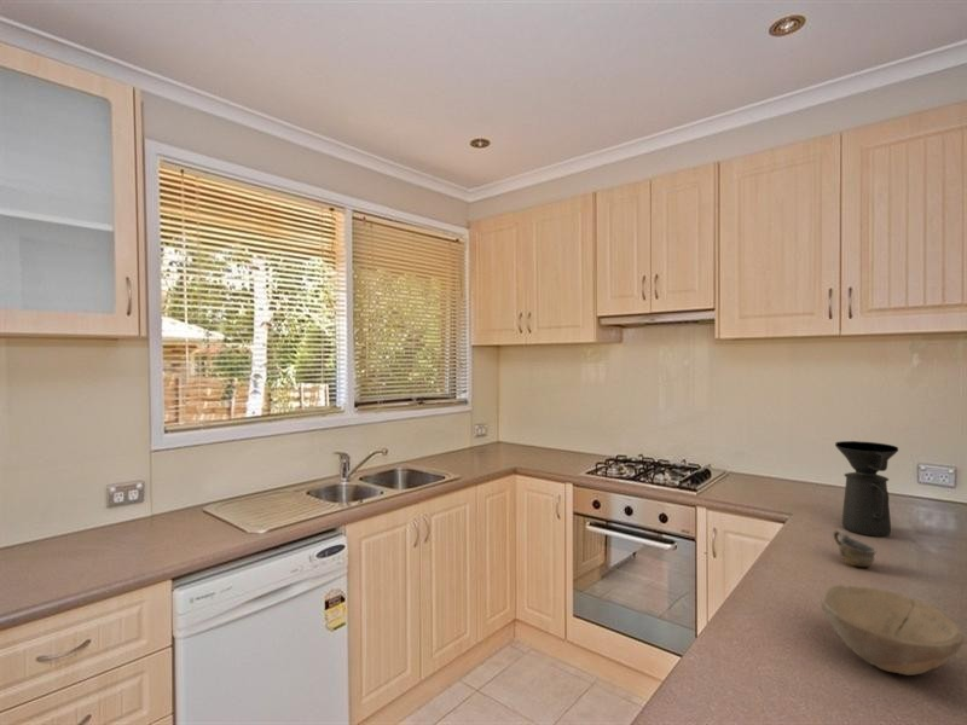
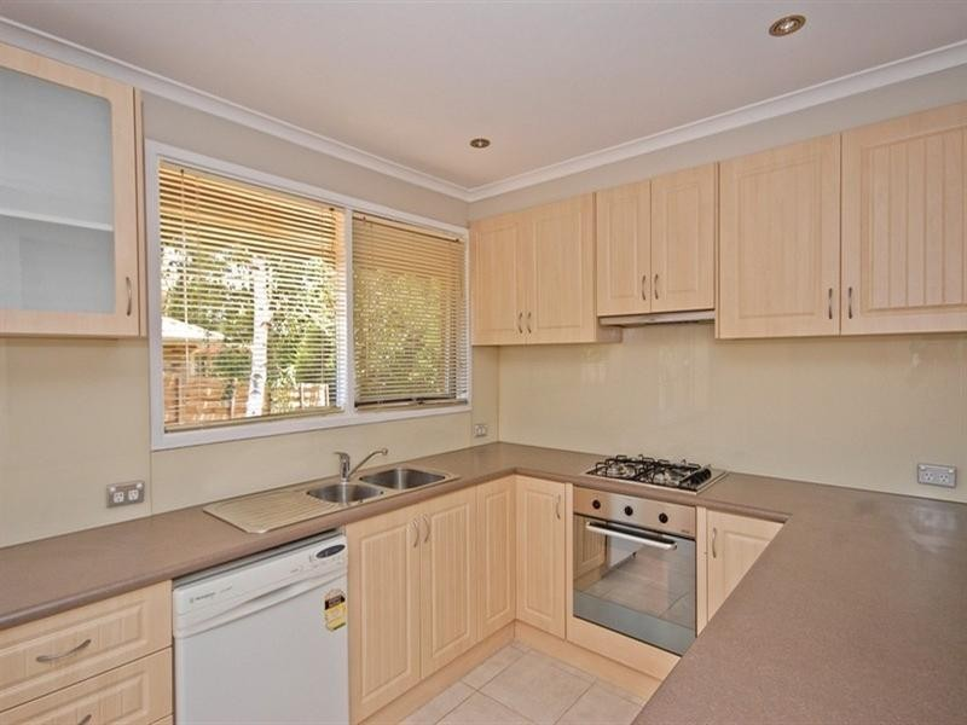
- cup (856, 550)
- bowl (887, 636)
- coffee maker (865, 487)
